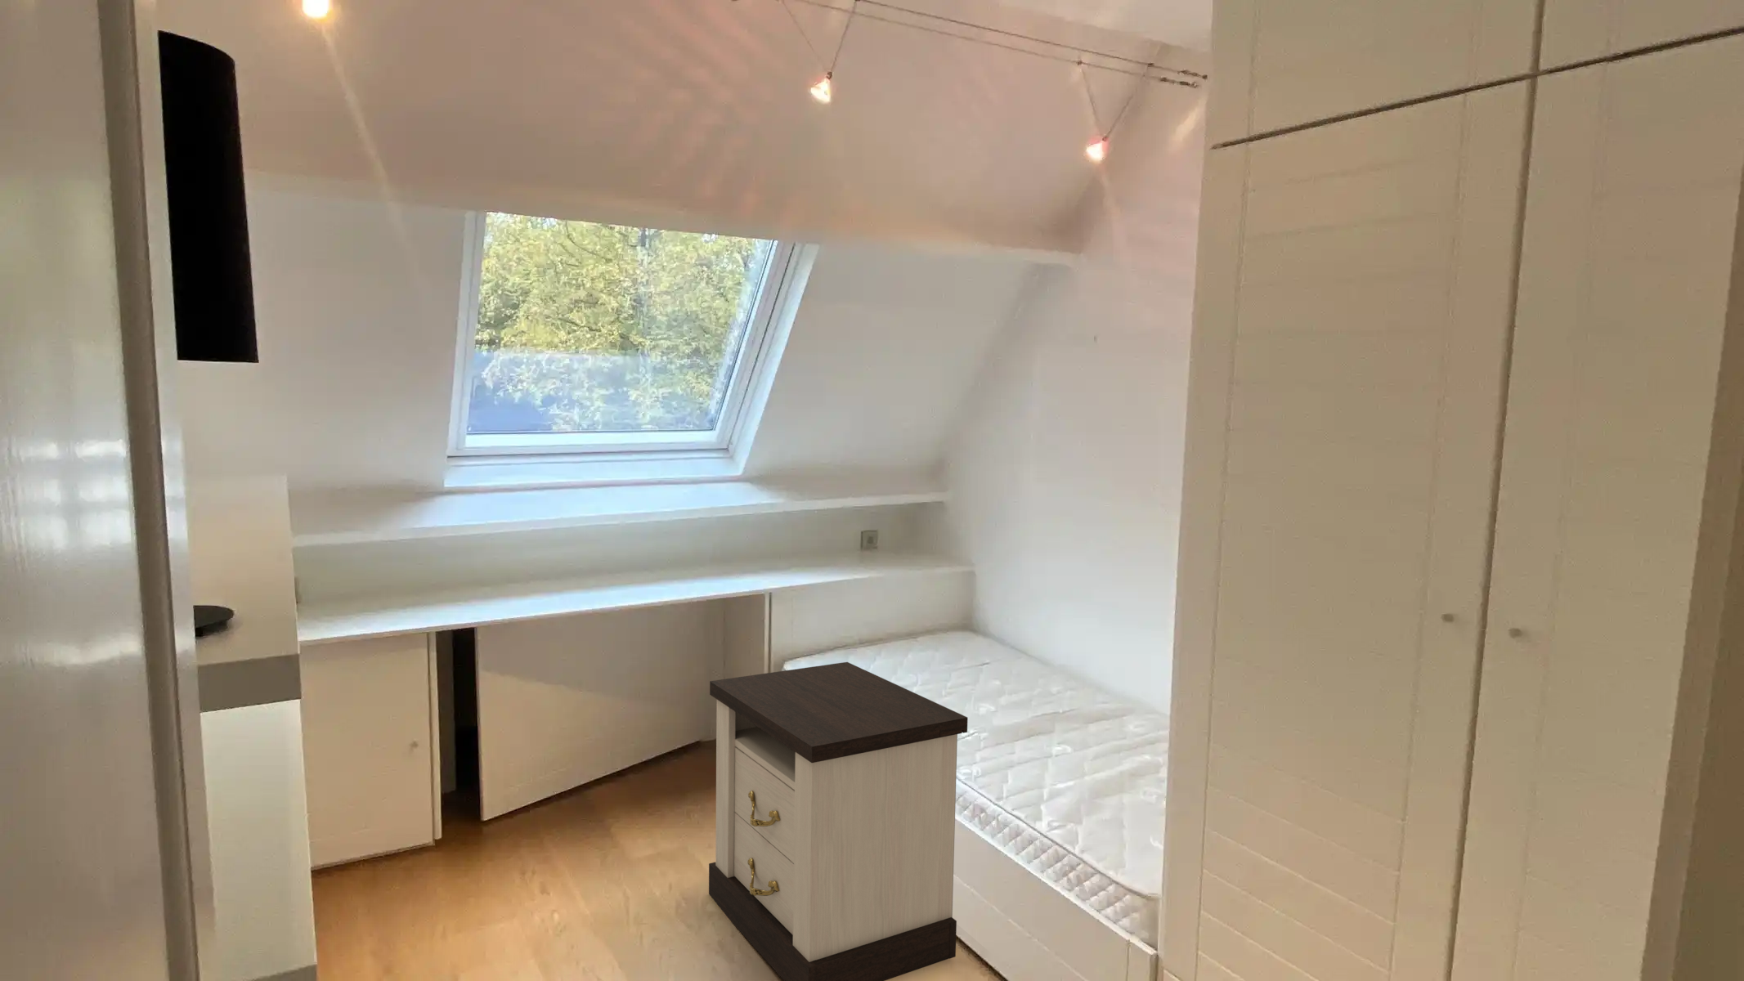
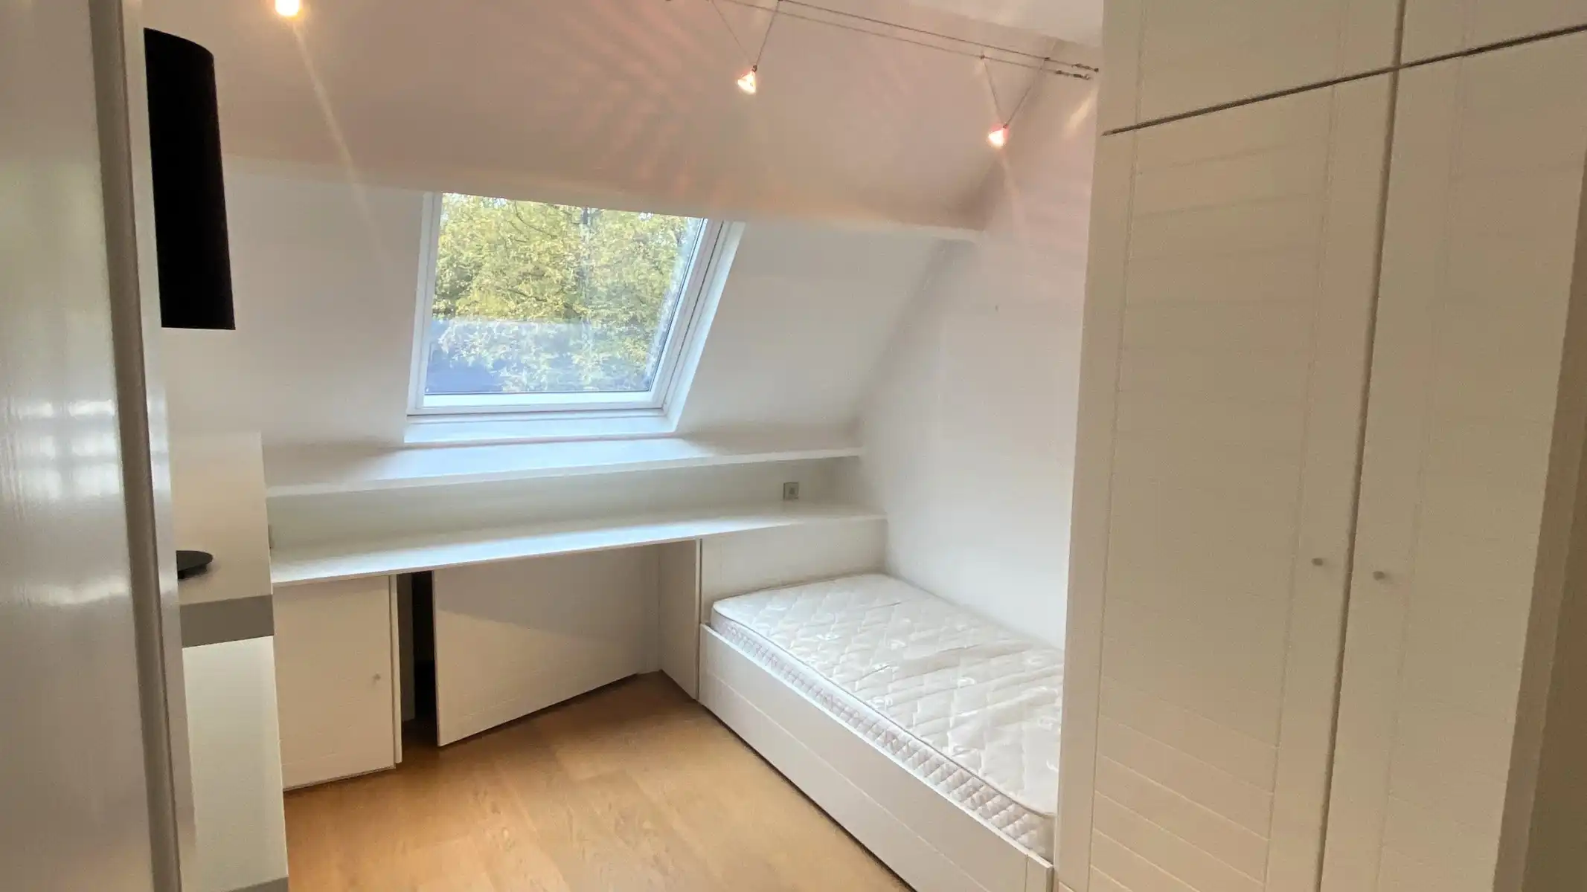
- nightstand (828, 812)
